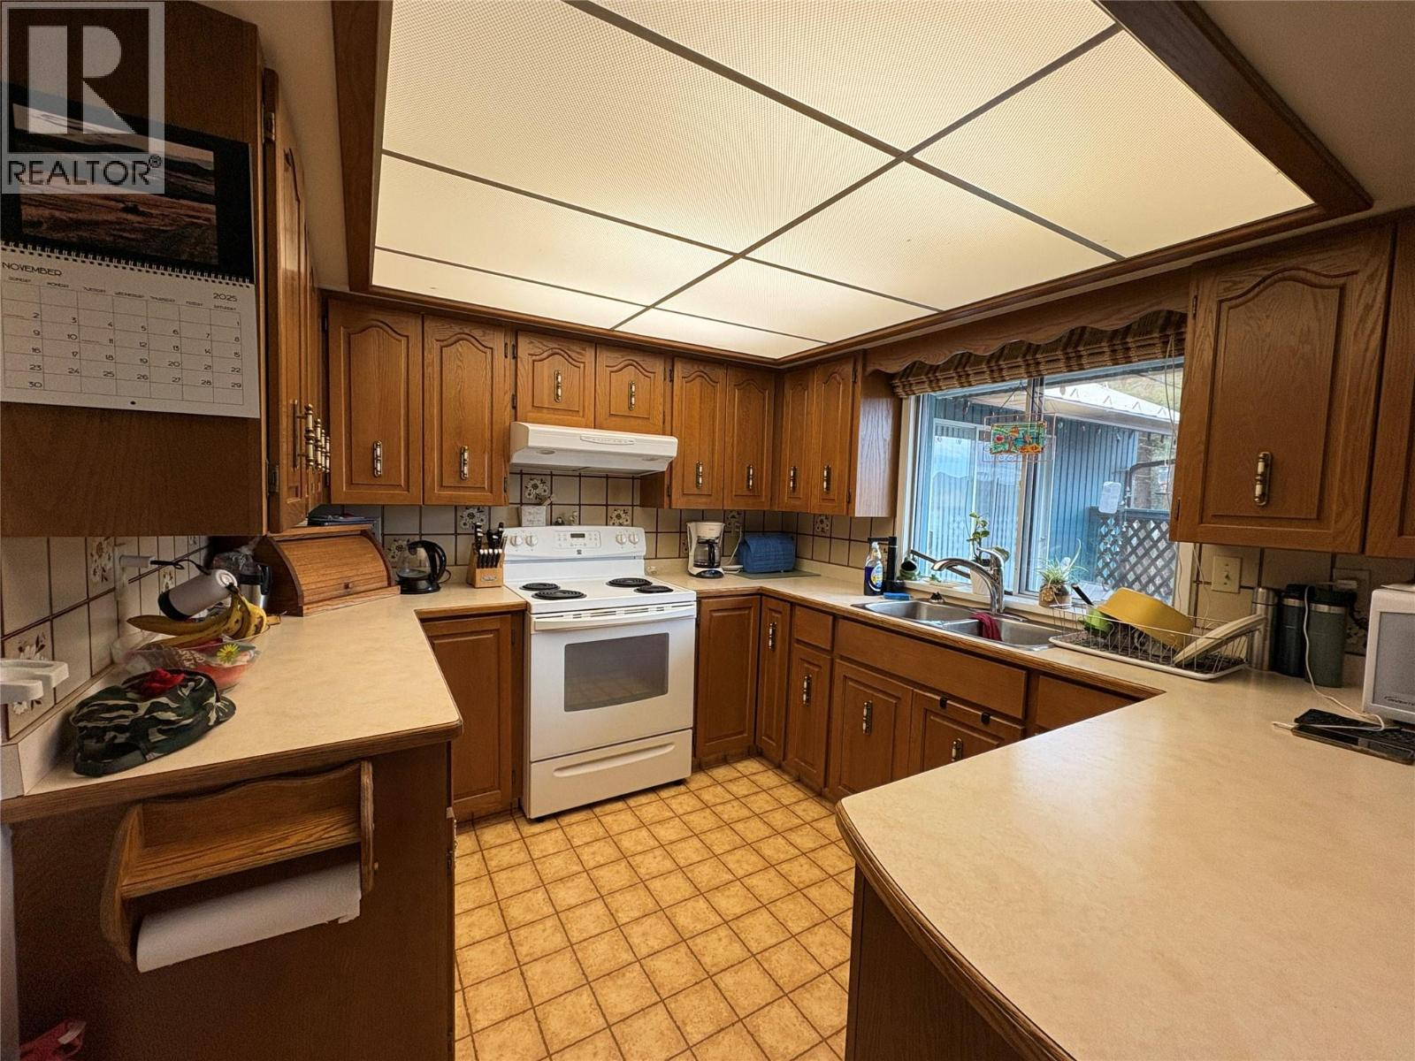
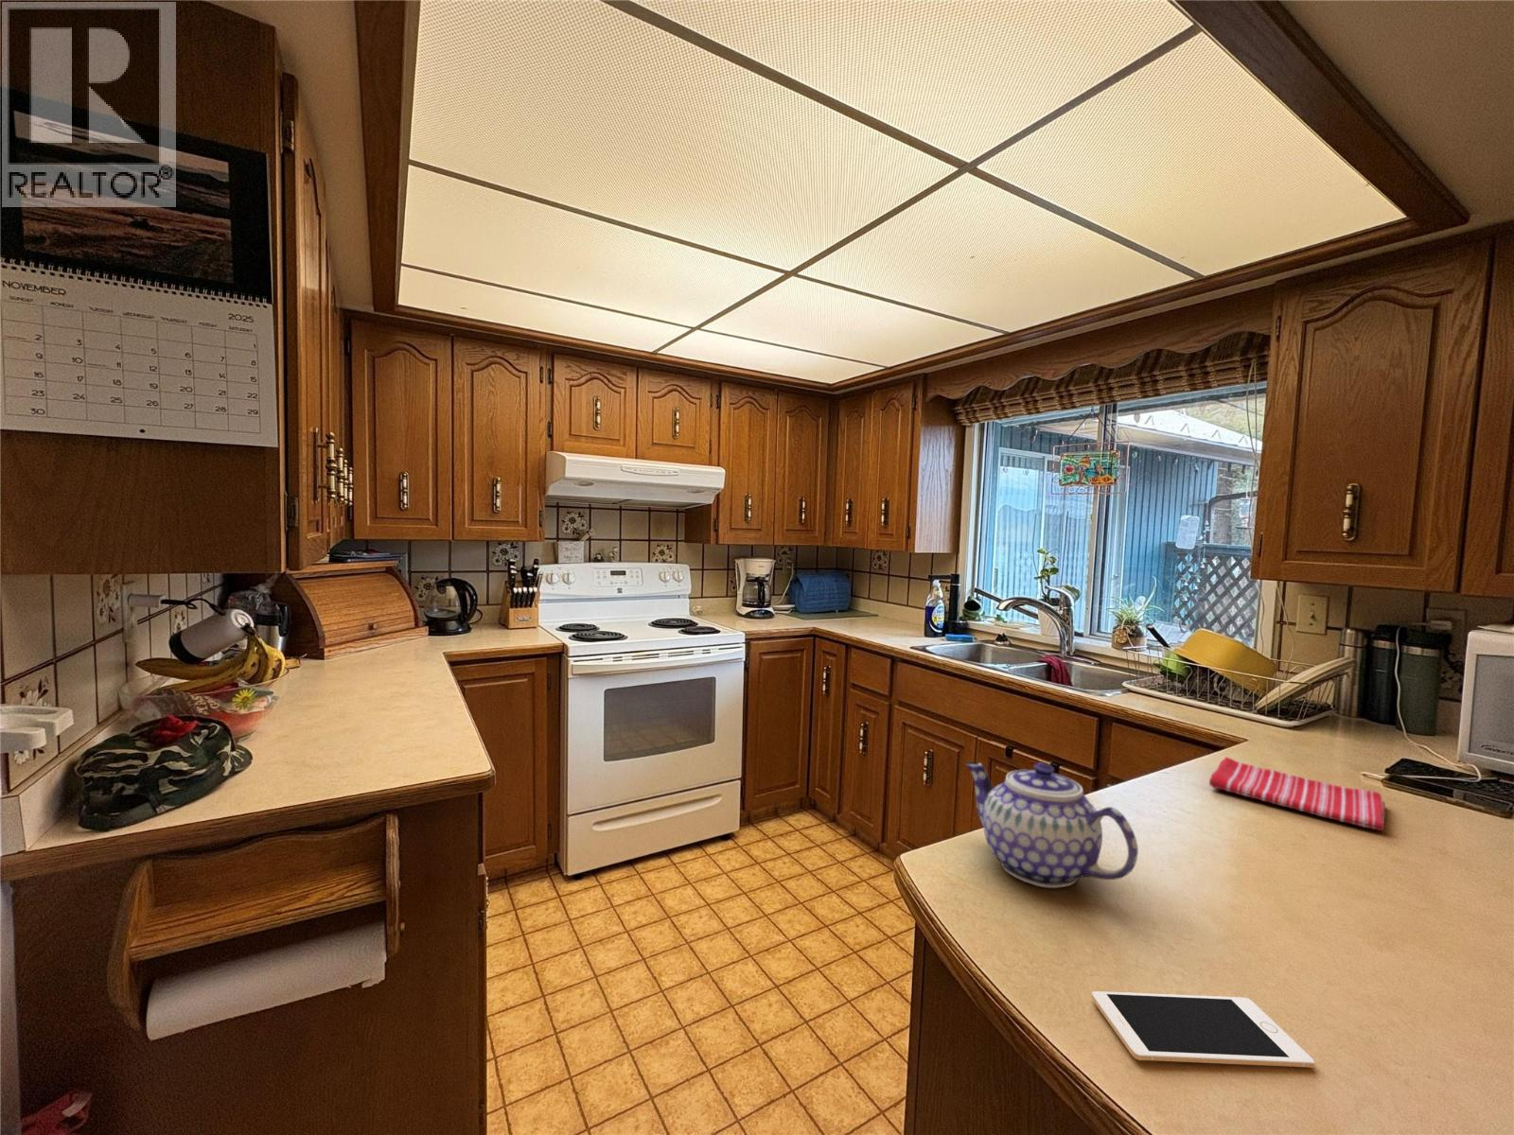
+ teapot (1041, 815)
+ cell phone (1196, 1028)
+ dish towel (1293, 789)
